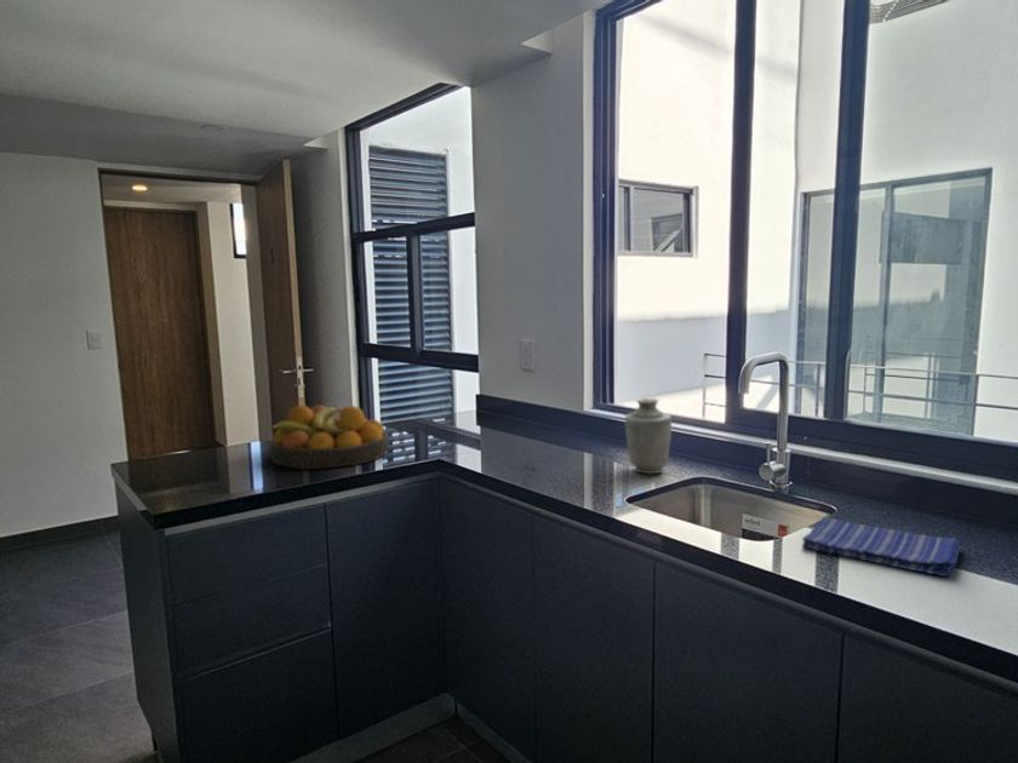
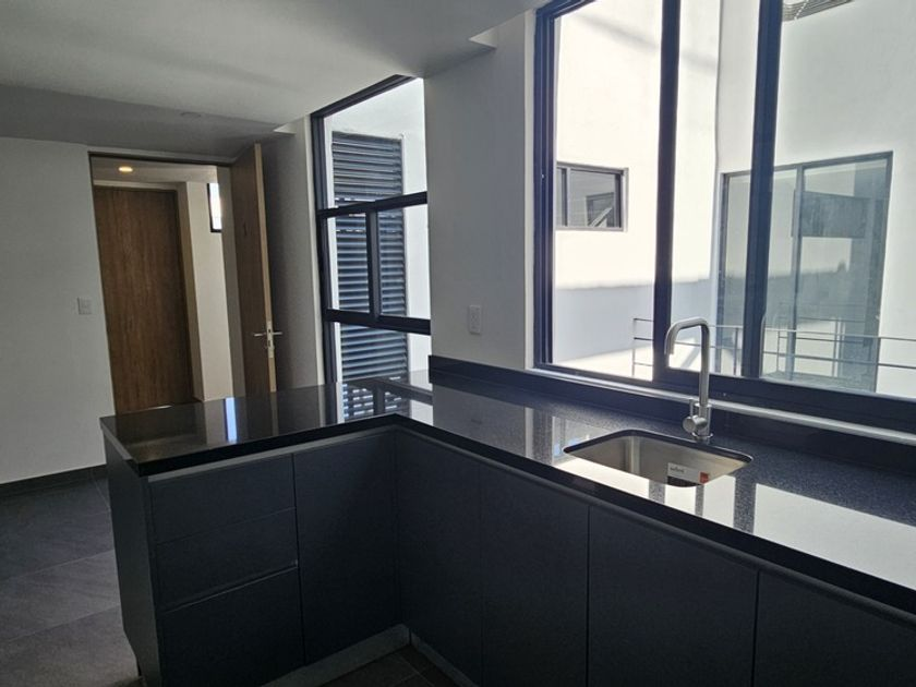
- vase (647, 435)
- fruit bowl (330, 429)
- dish towel (880, 540)
